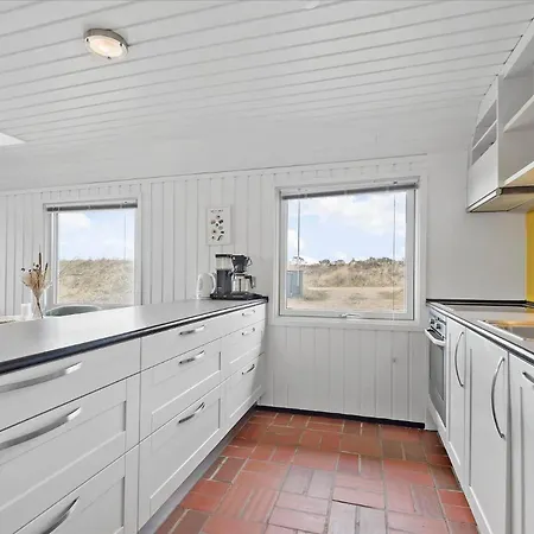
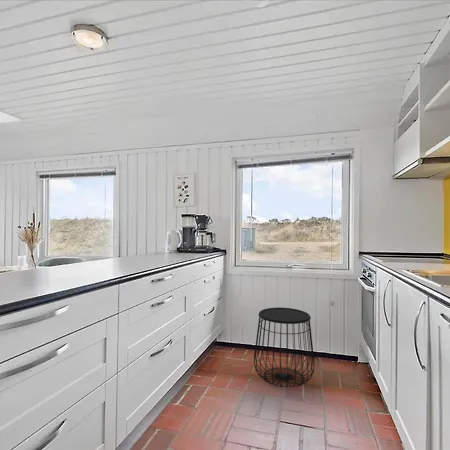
+ side table (280, 345)
